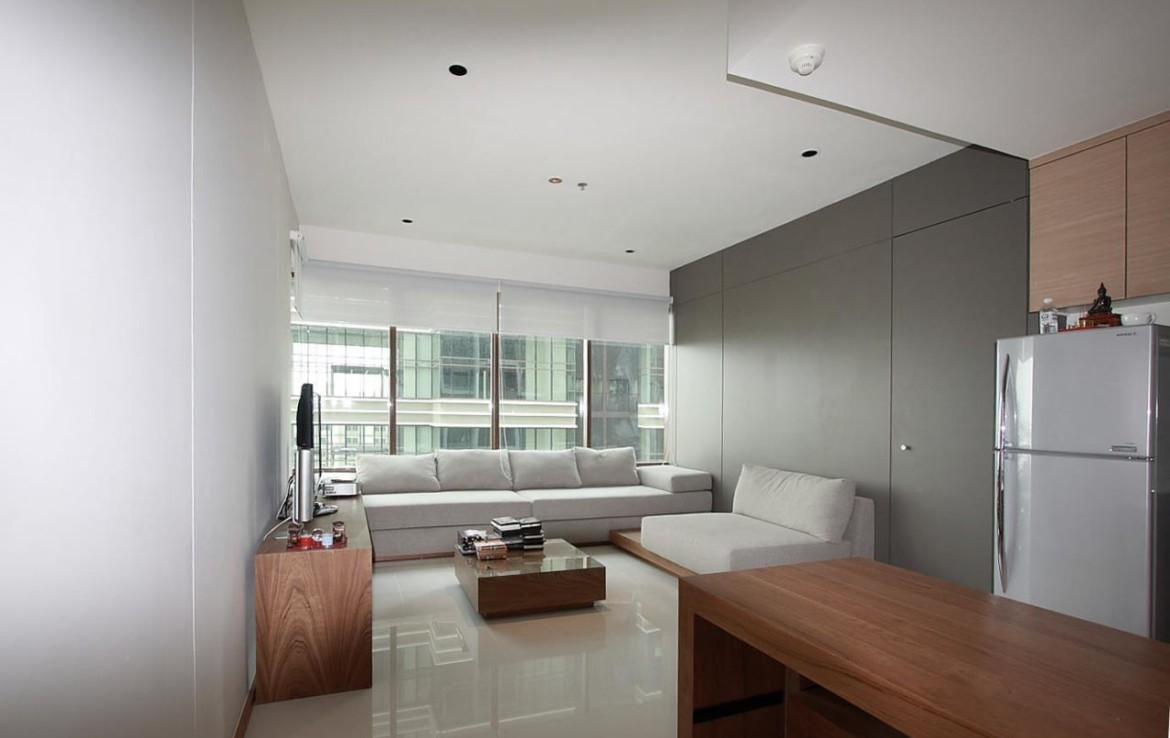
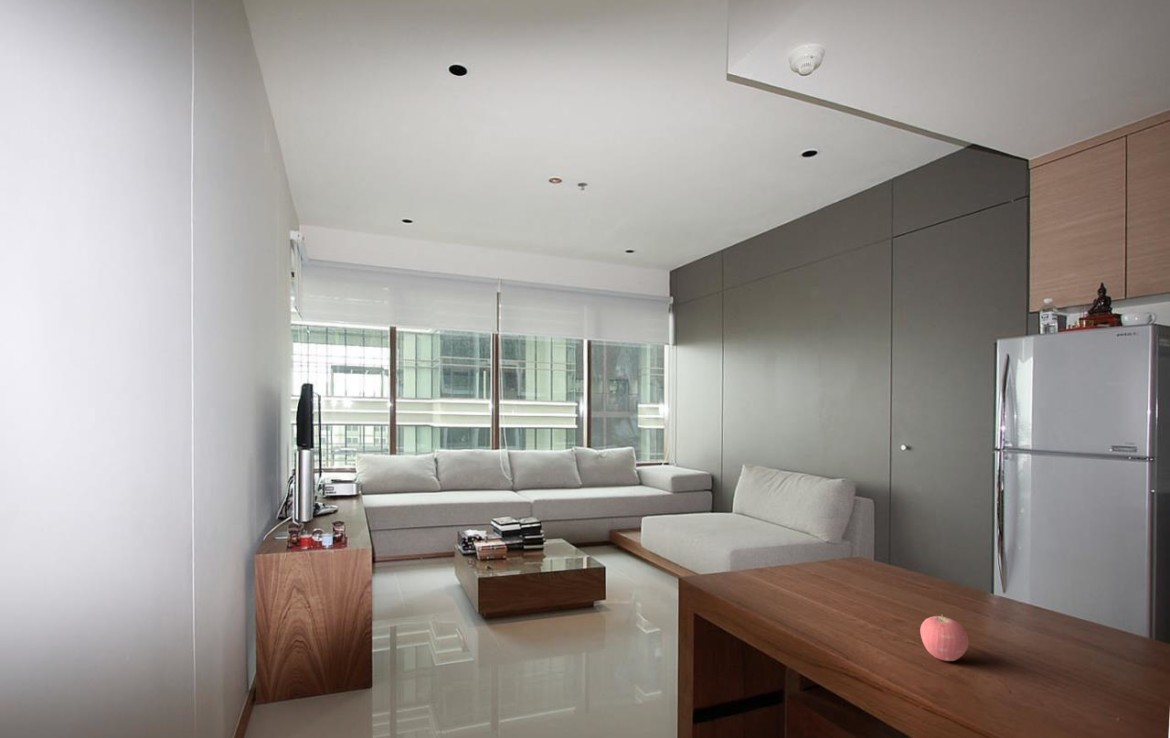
+ apple (943, 636)
